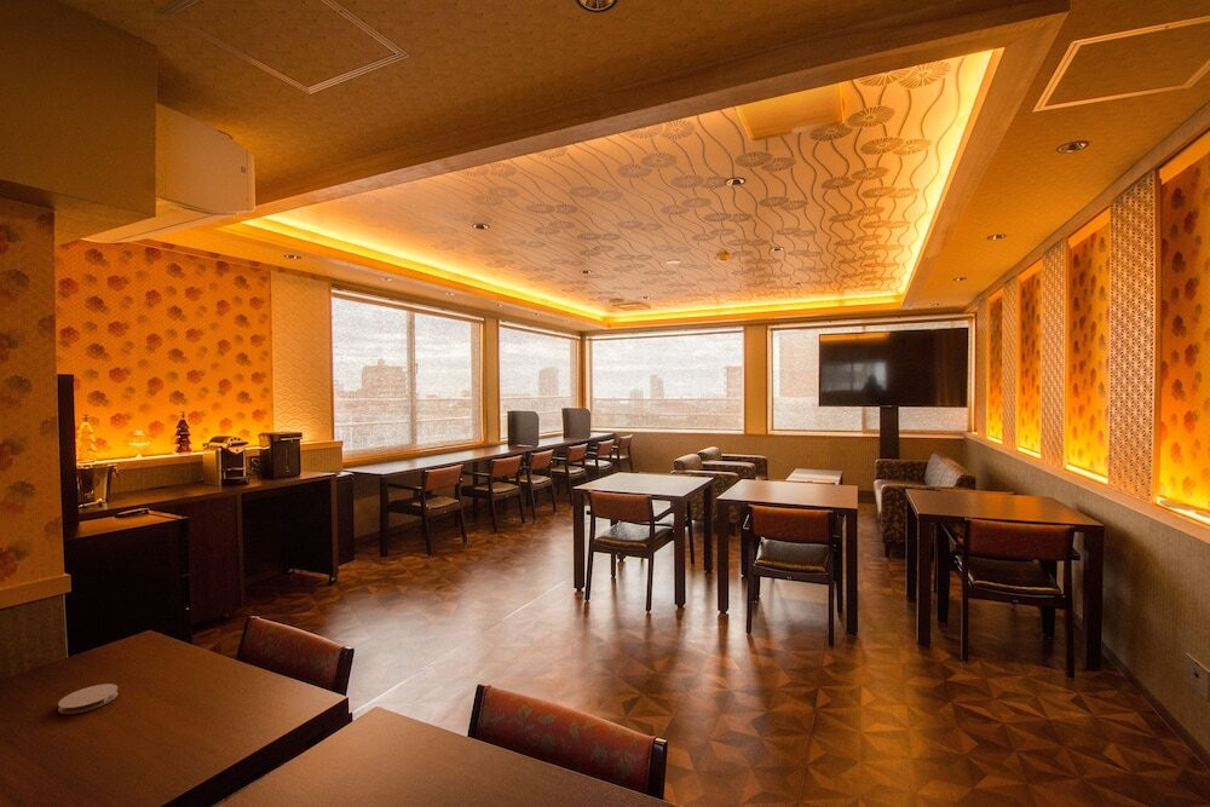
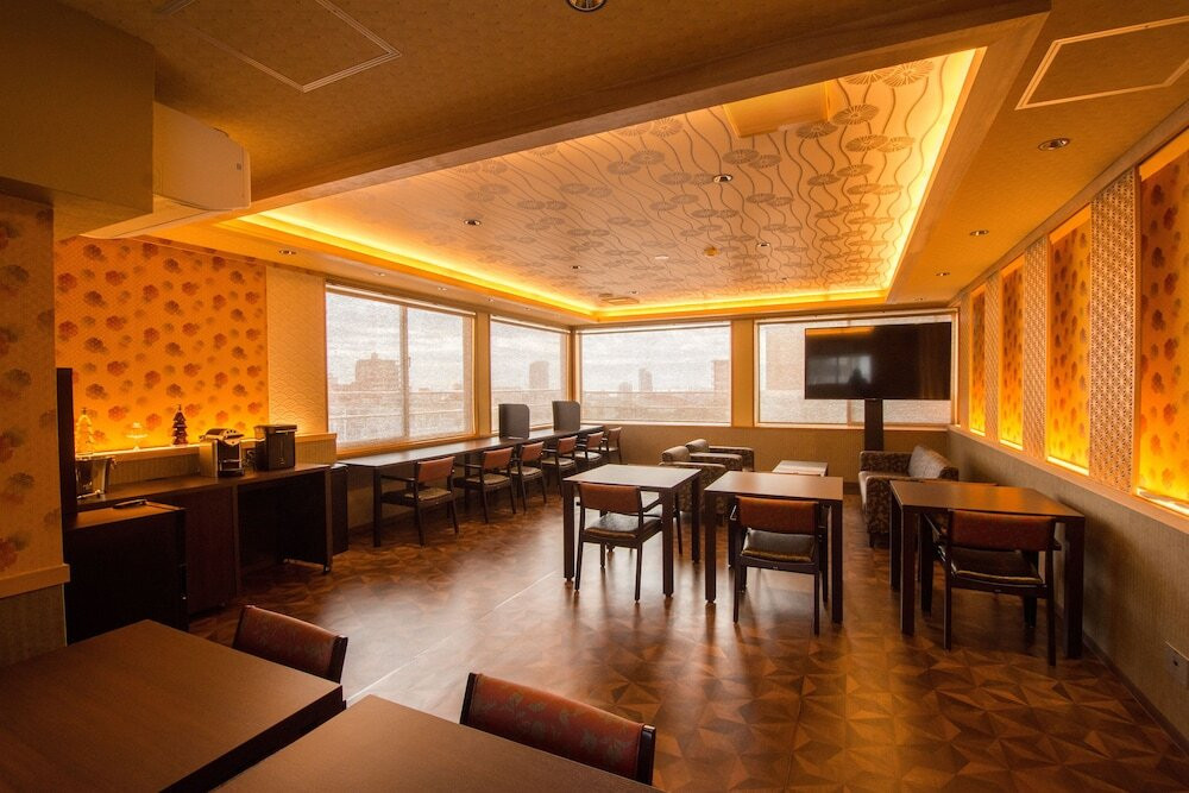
- coaster (88, 698)
